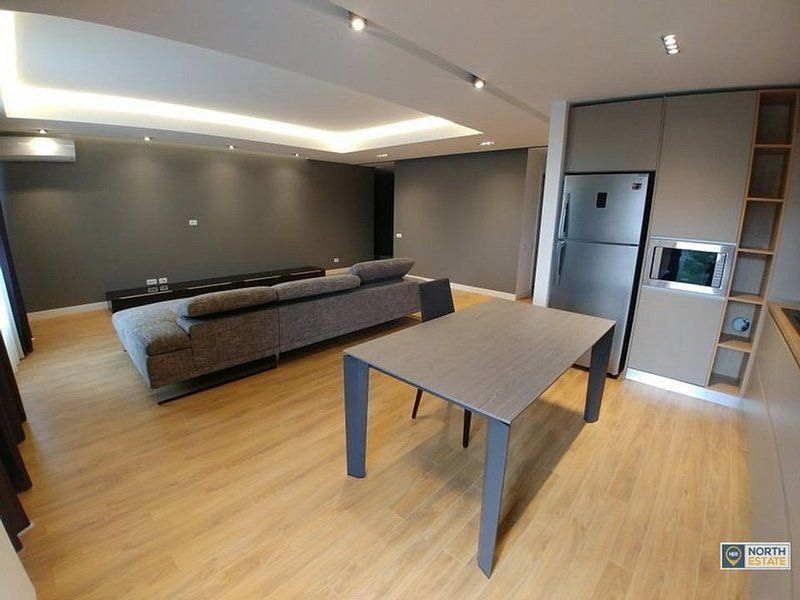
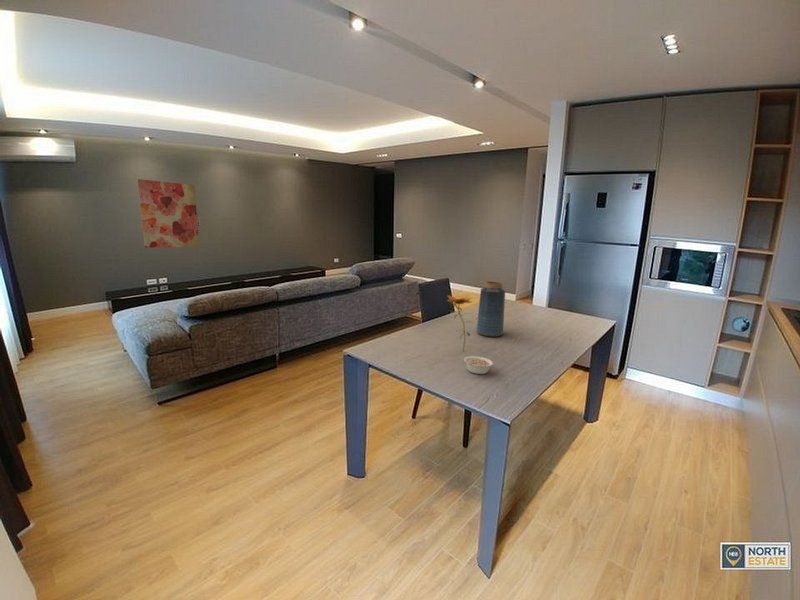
+ vase (491, 308)
+ wall art (170, 215)
+ legume (478, 365)
+ flower (463, 323)
